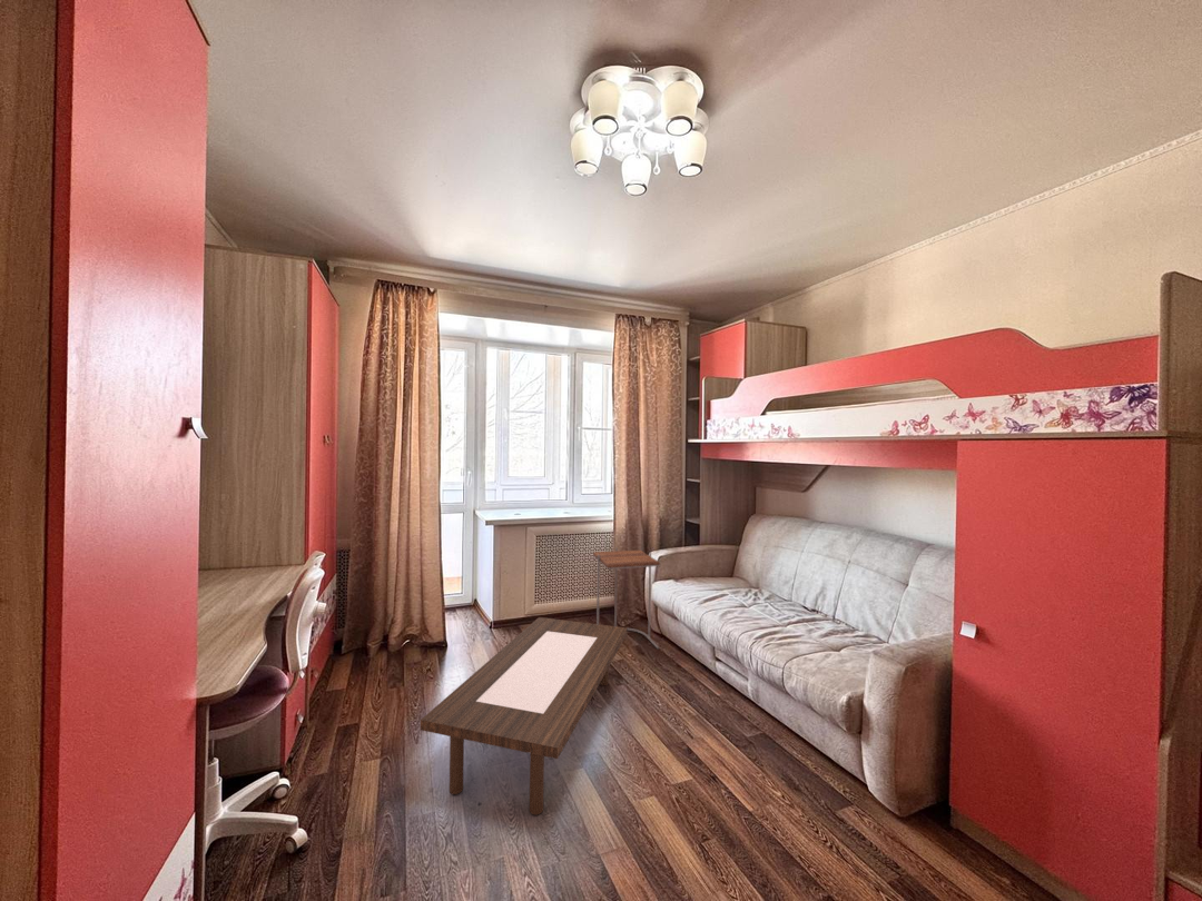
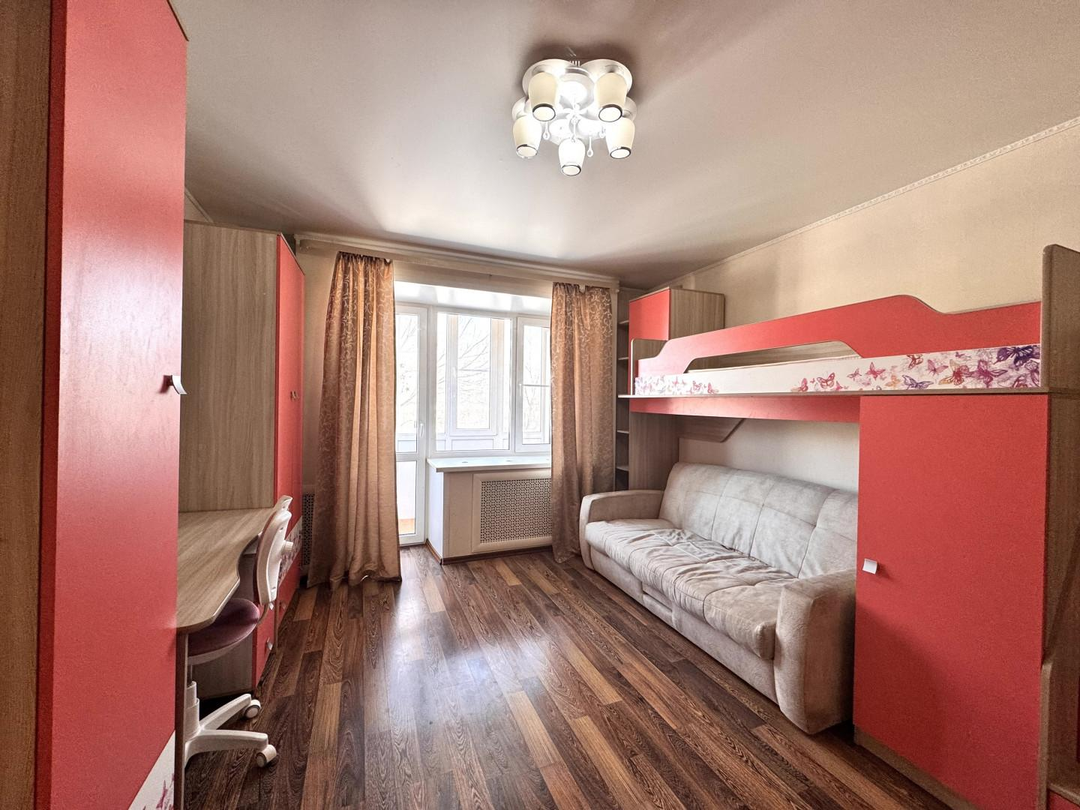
- side table (615, 596)
- coffee table (544, 695)
